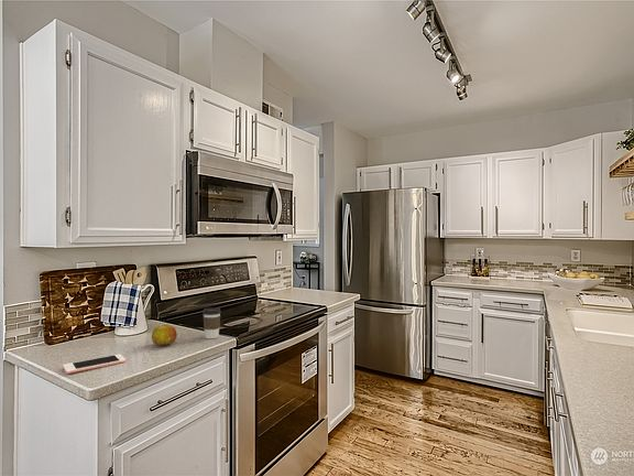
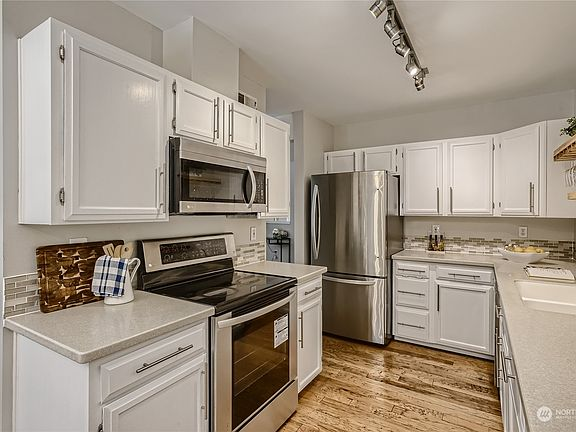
- fruit (164, 335)
- coffee cup (211, 323)
- cell phone (95, 363)
